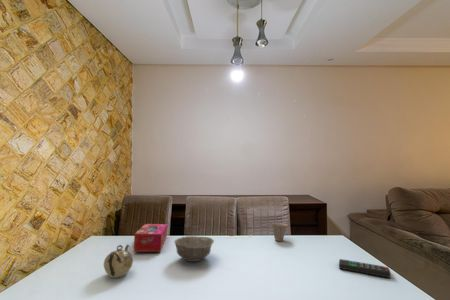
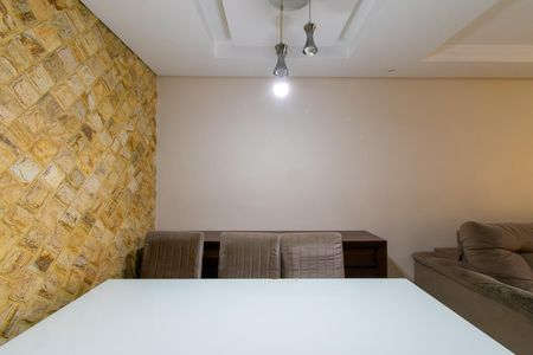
- teapot (119, 259)
- bowl (193, 250)
- remote control (363, 267)
- cup (279, 231)
- tissue box (152, 236)
